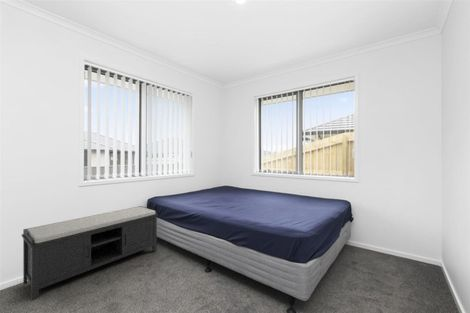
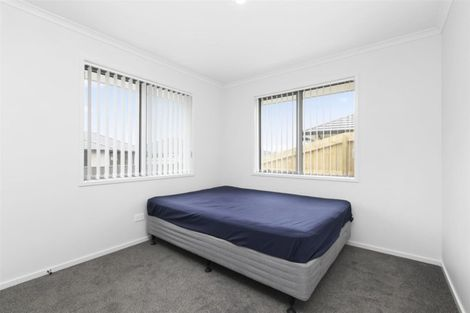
- bench (99, 241)
